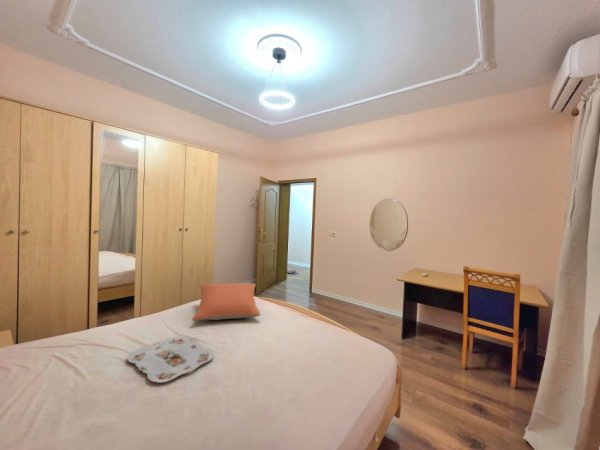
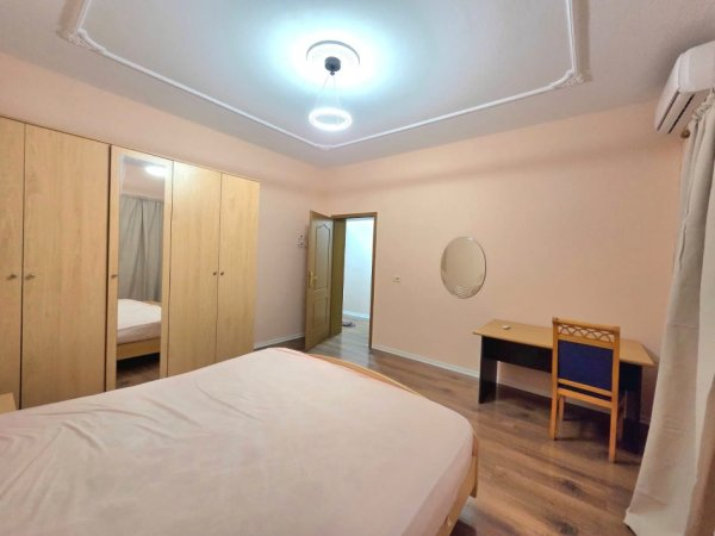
- pillow (227, 299)
- serving tray (171, 356)
